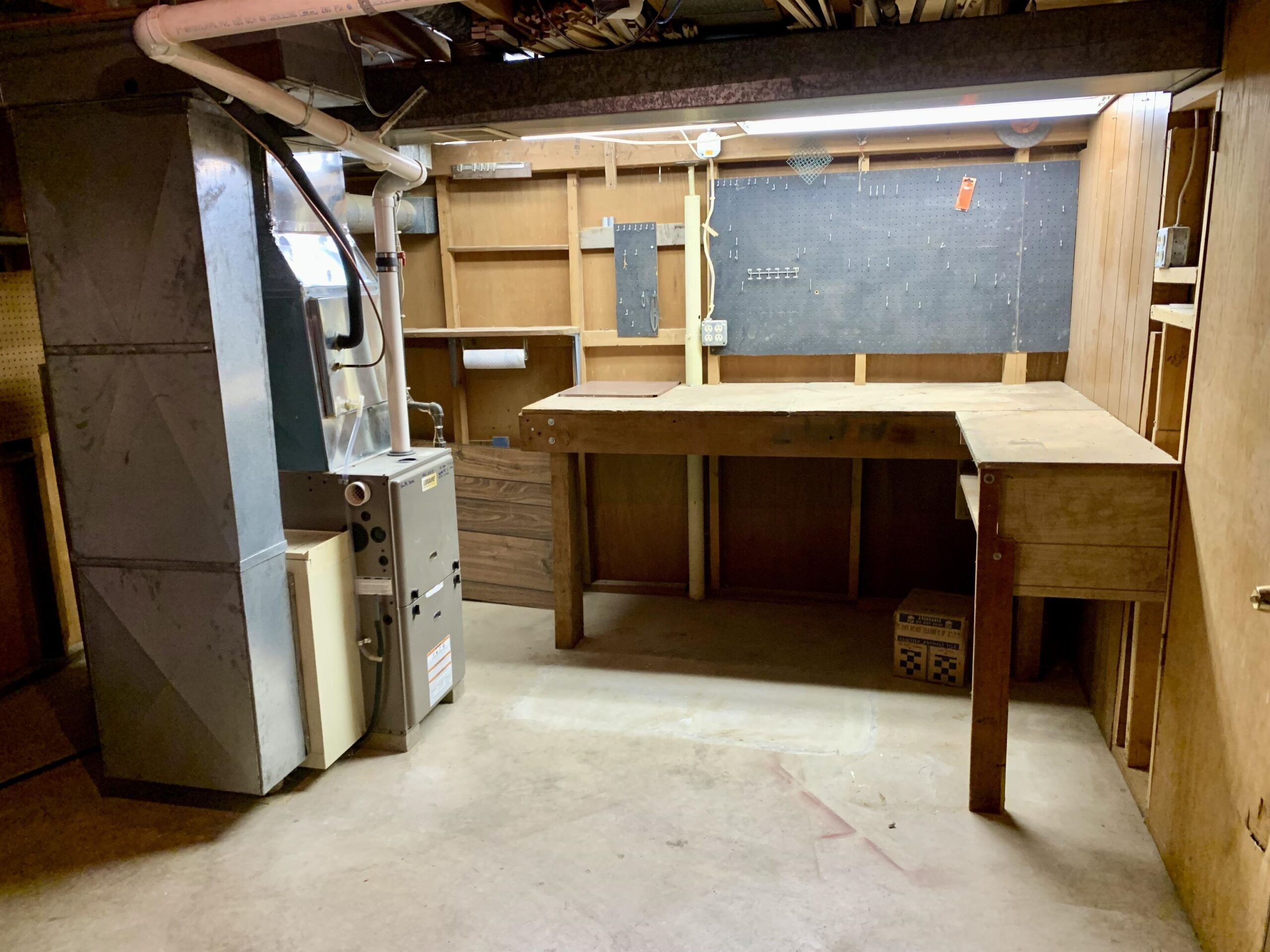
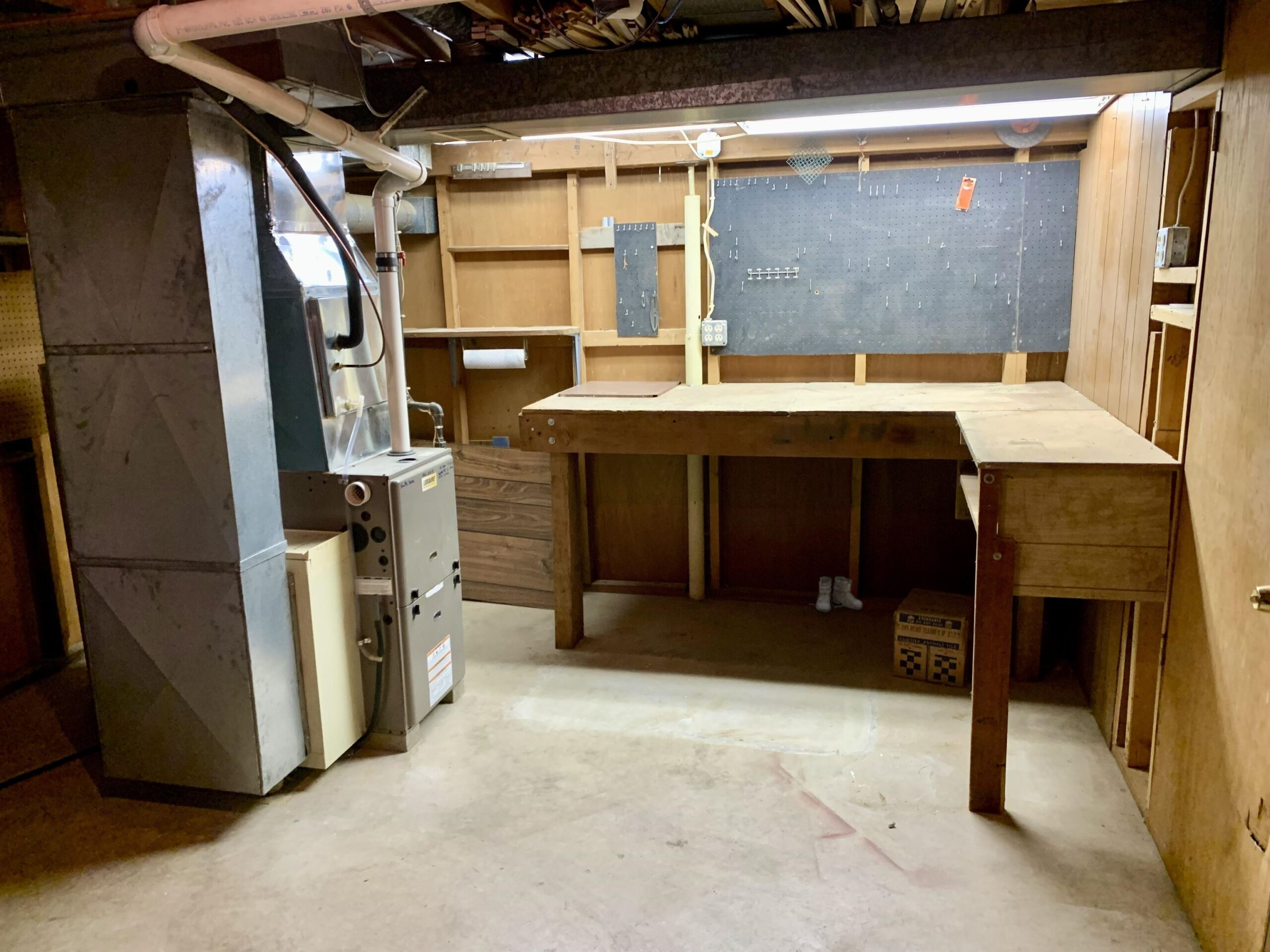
+ boots (835, 594)
